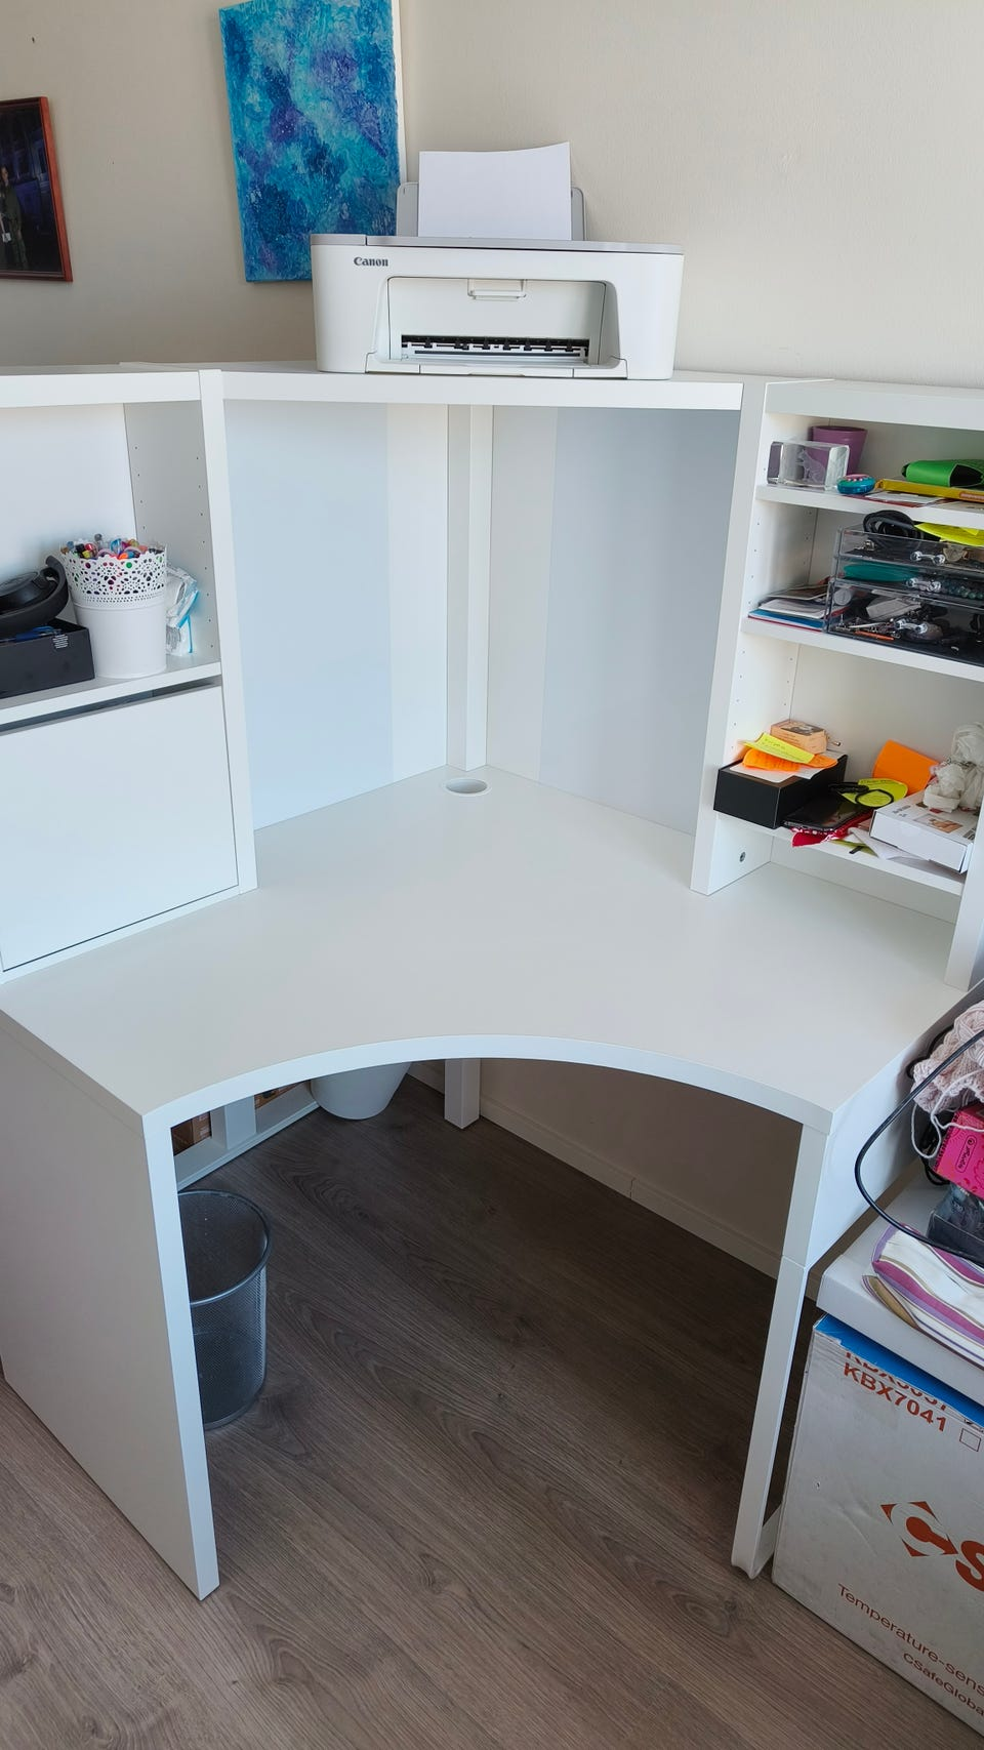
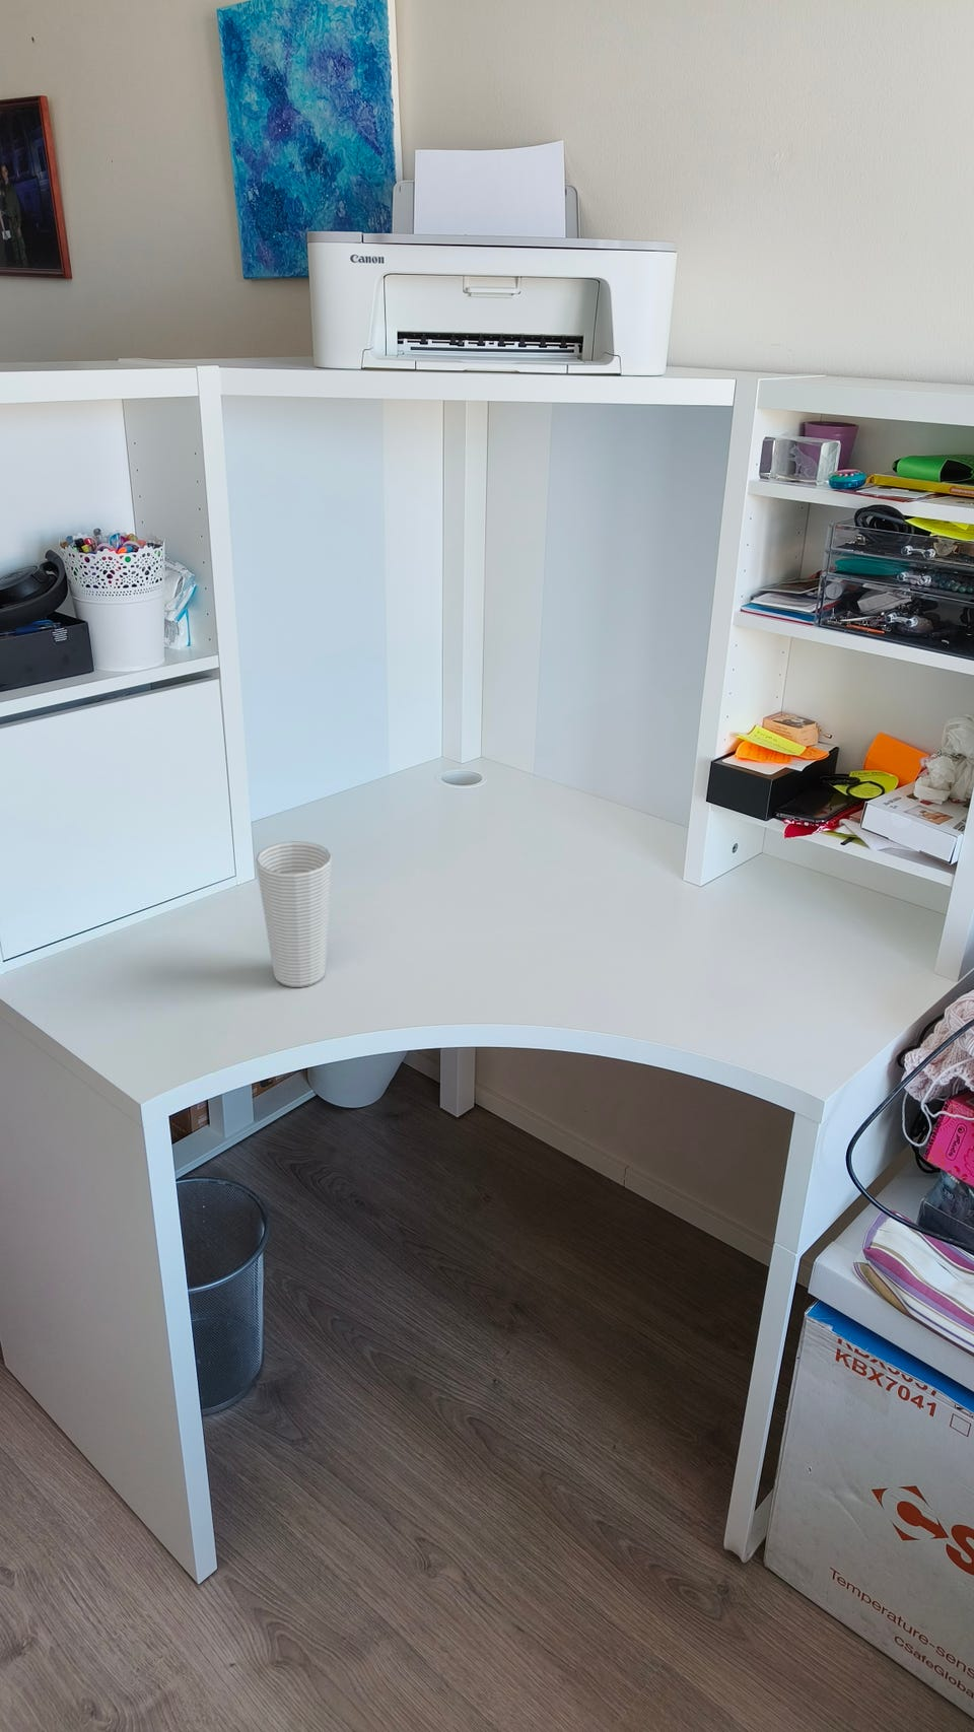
+ cup (296, 917)
